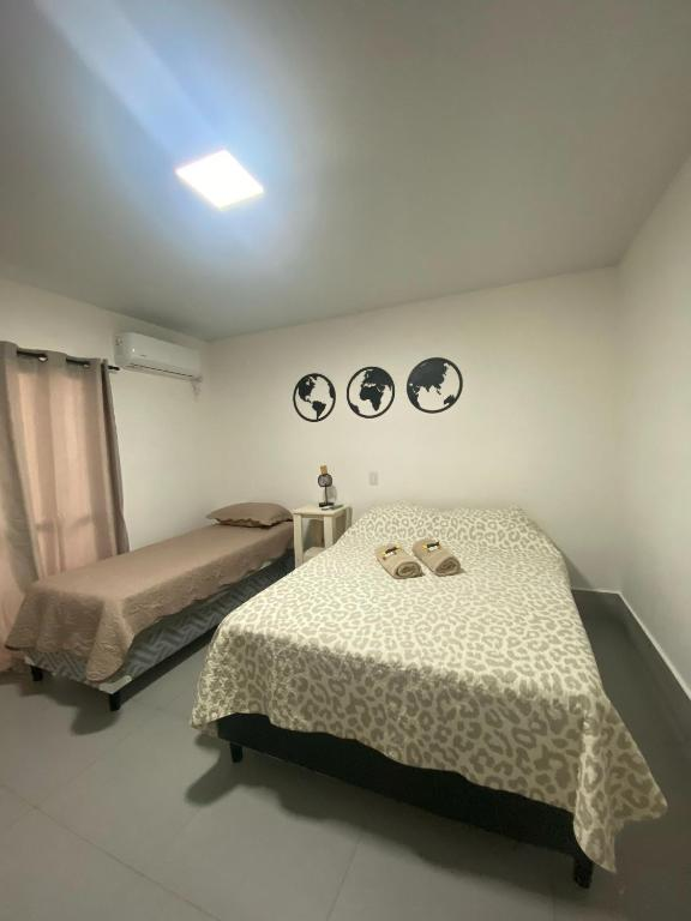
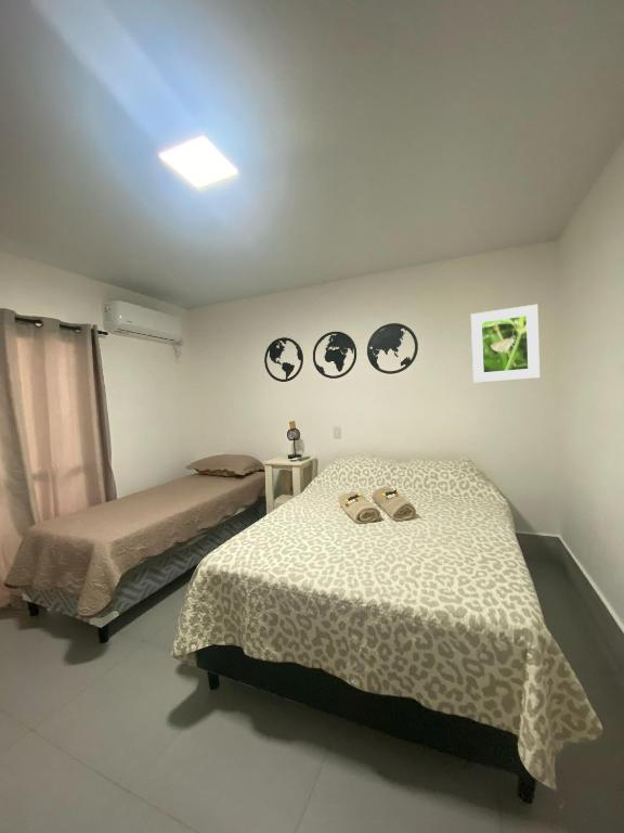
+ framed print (504, 345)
